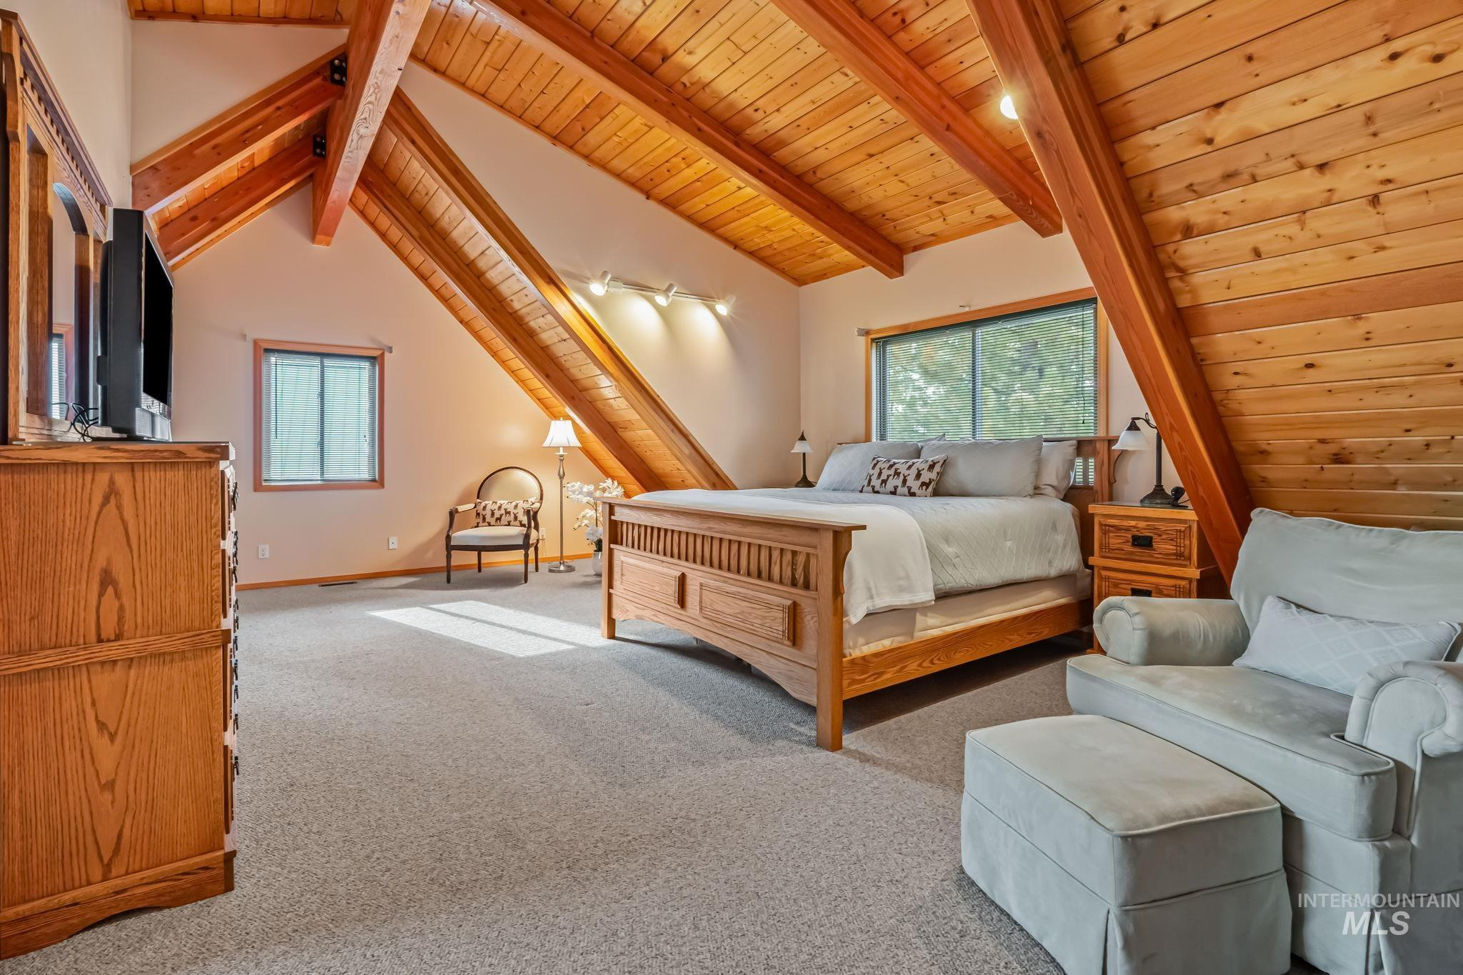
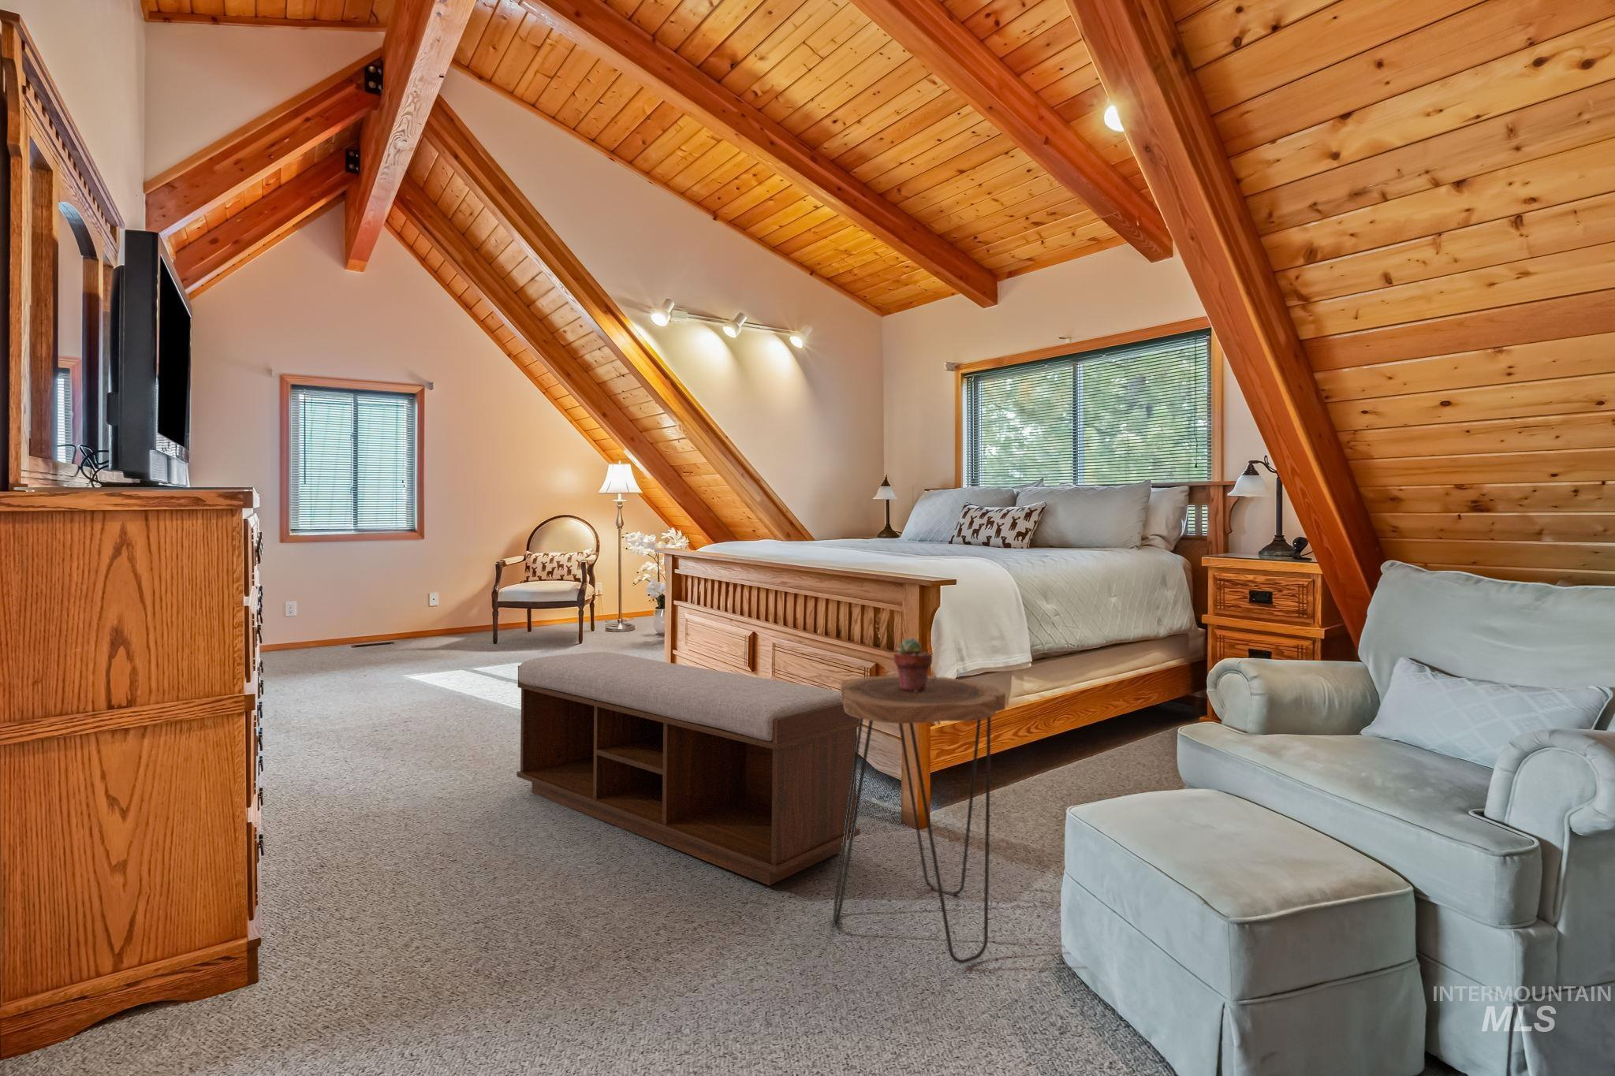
+ bench (670, 745)
+ potted succulent (913, 662)
+ side table (914, 807)
